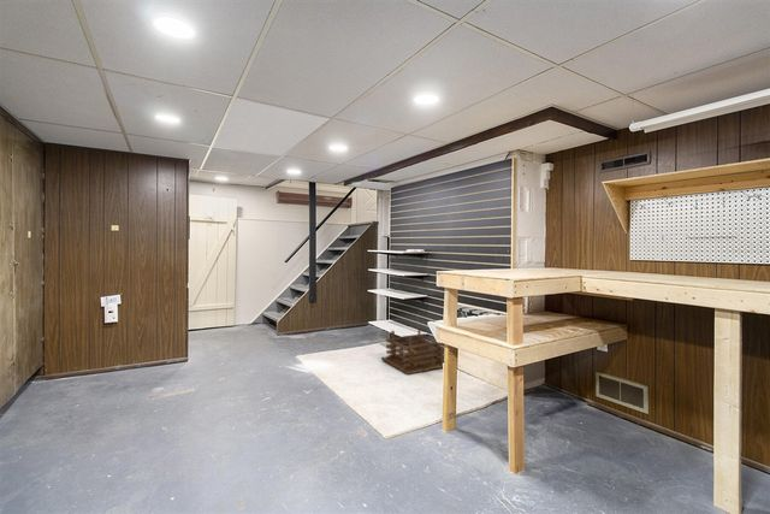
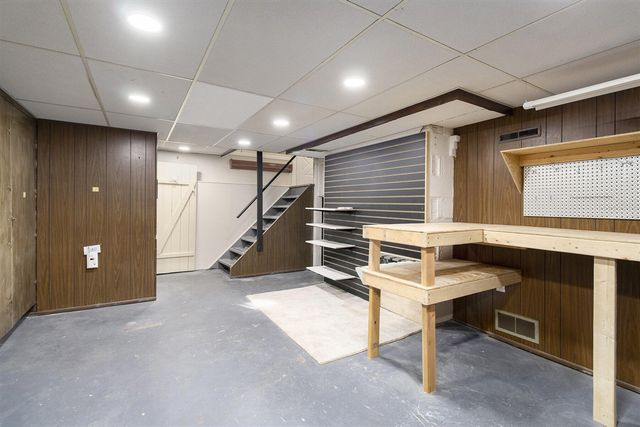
- stool (414, 348)
